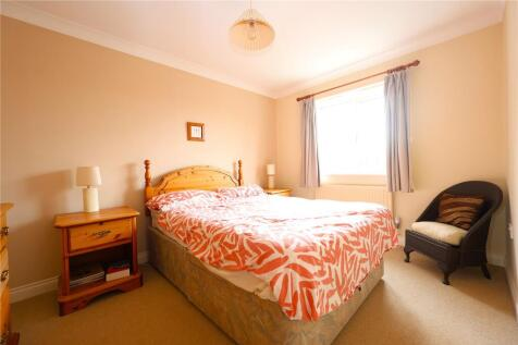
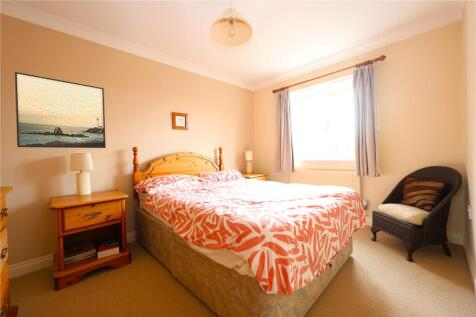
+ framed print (65, 114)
